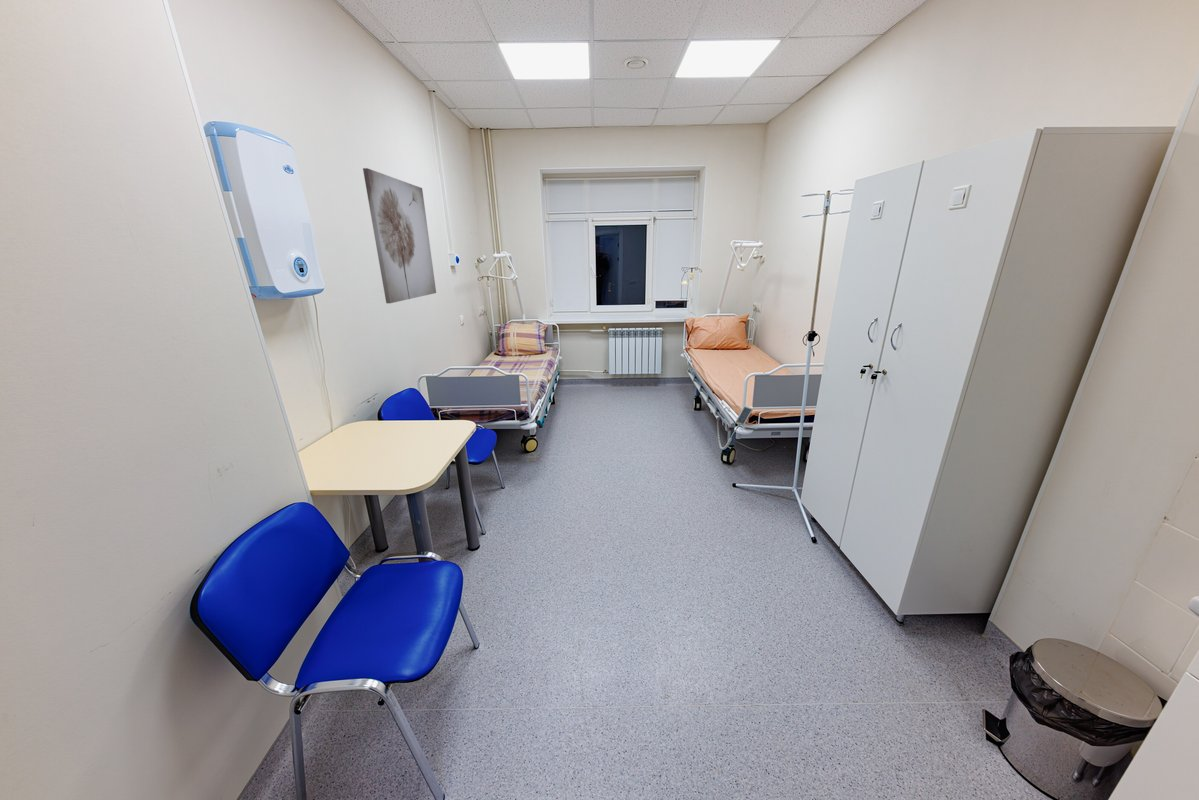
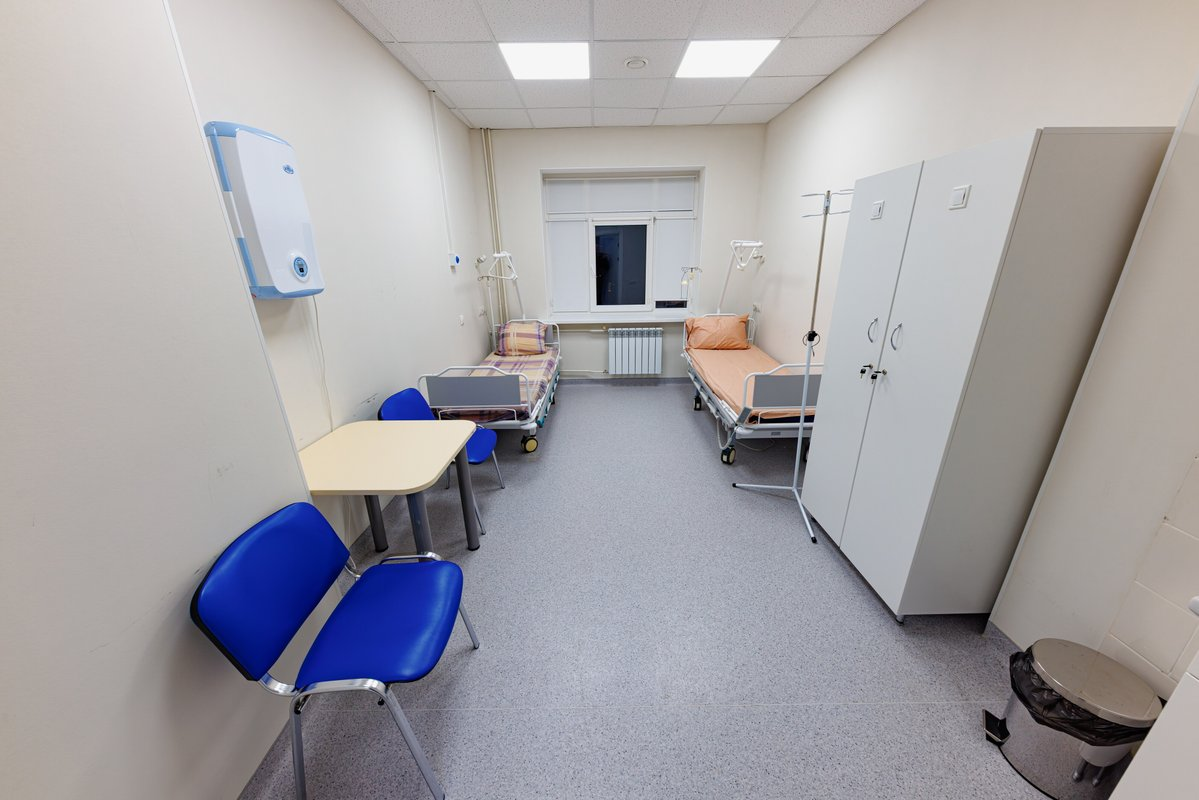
- wall art (405, 241)
